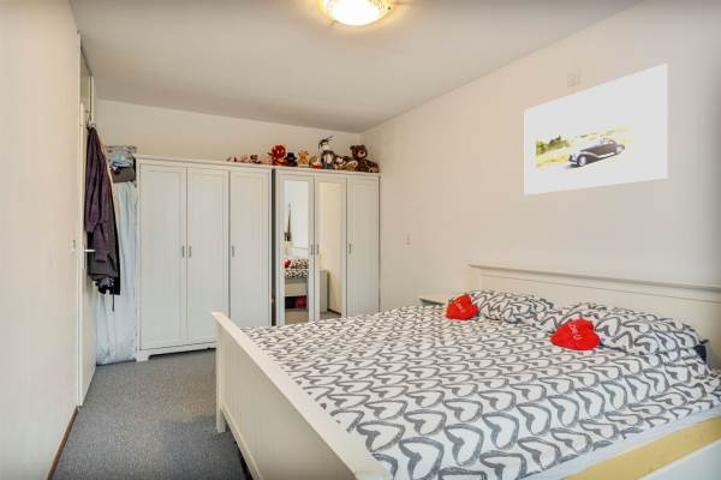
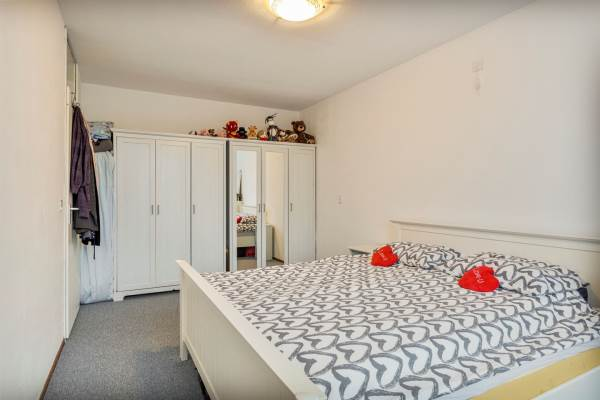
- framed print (585, 139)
